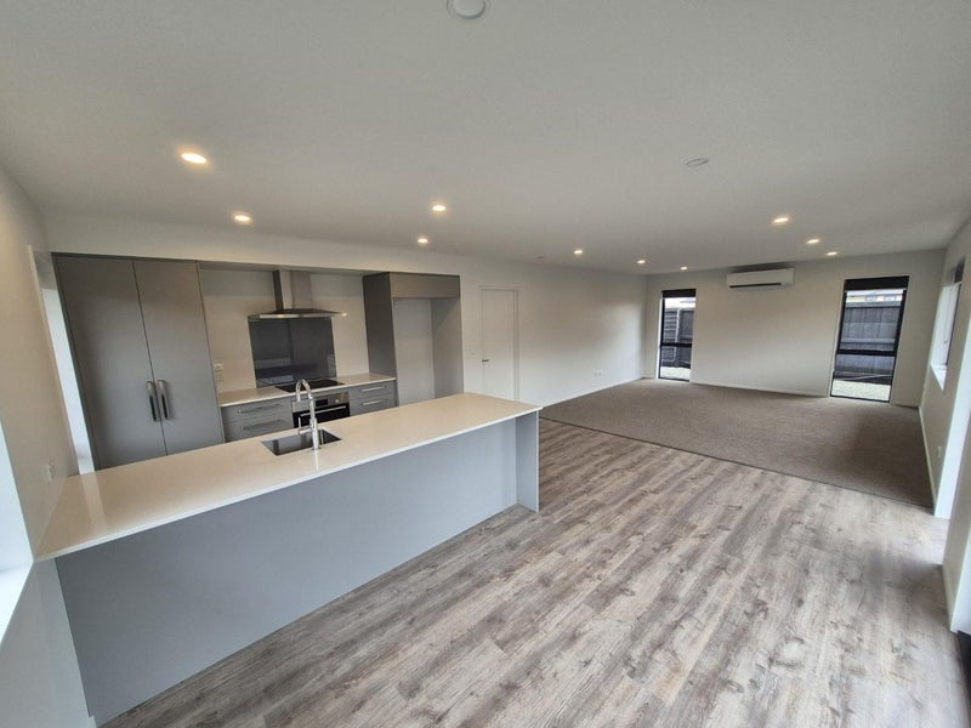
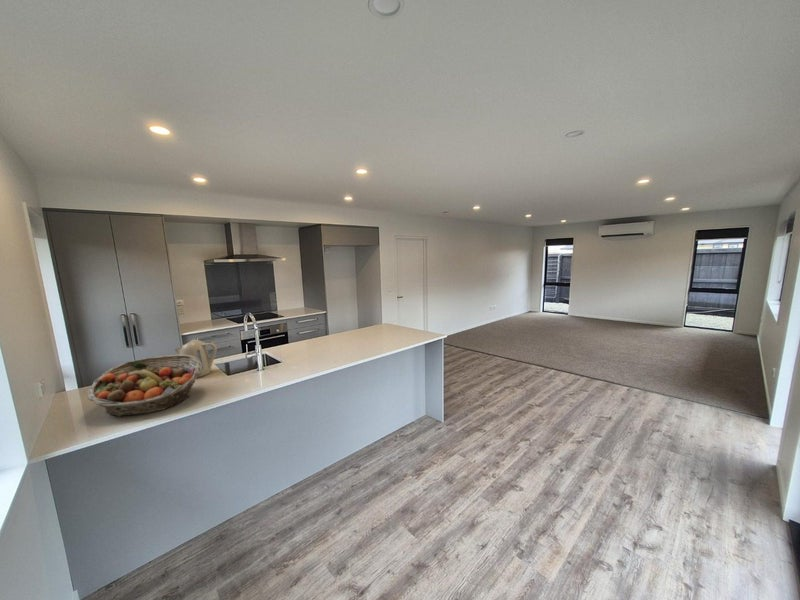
+ fruit basket (150, 383)
+ kettle (196, 357)
